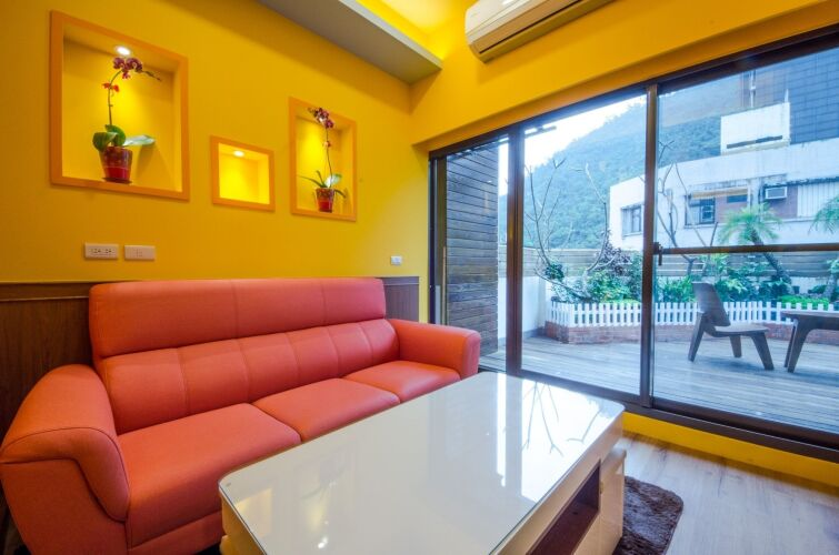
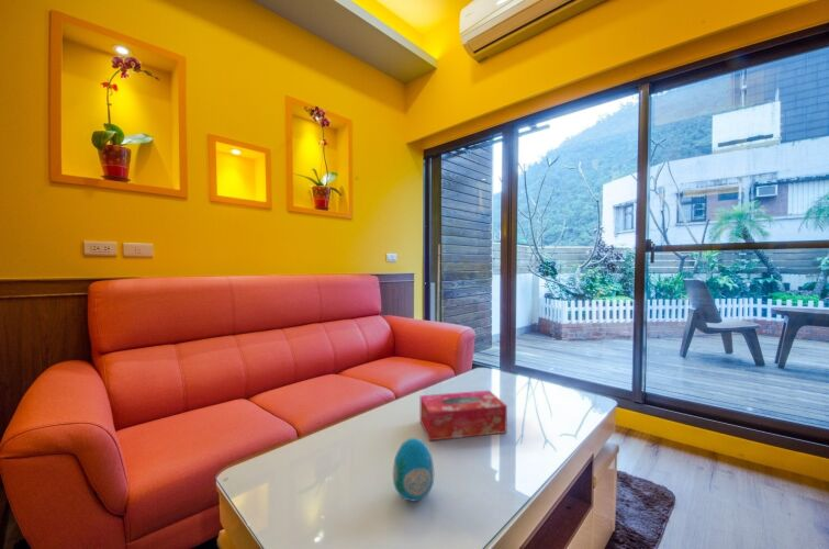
+ decorative egg (413, 468)
+ tissue box (461, 413)
